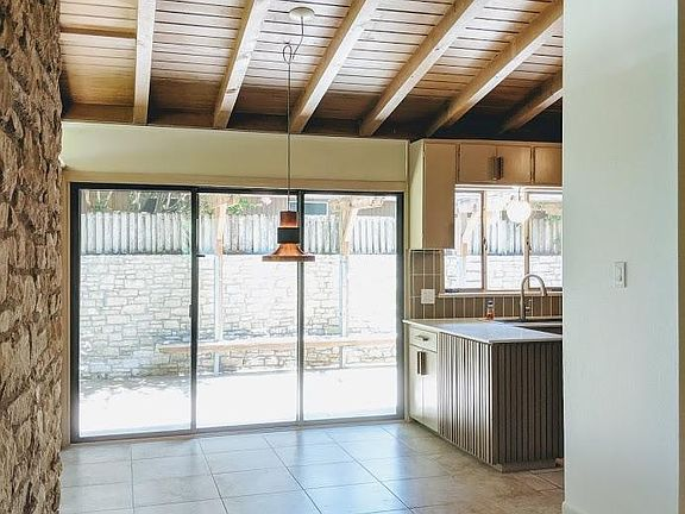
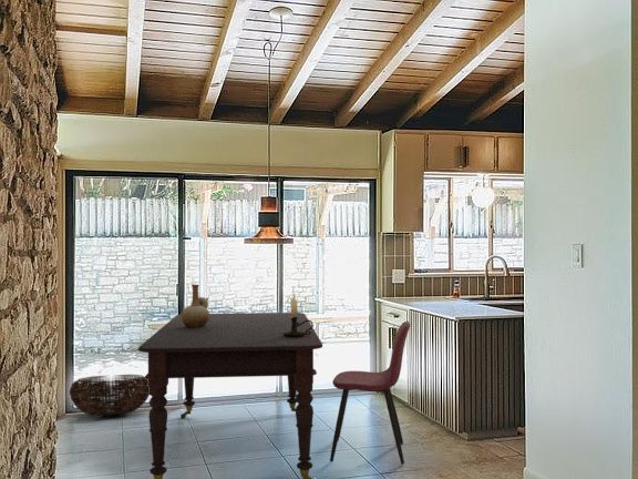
+ candle holder (297, 313)
+ vase (196, 304)
+ basket (111, 394)
+ dining chair (371, 386)
+ dining table (237, 376)
